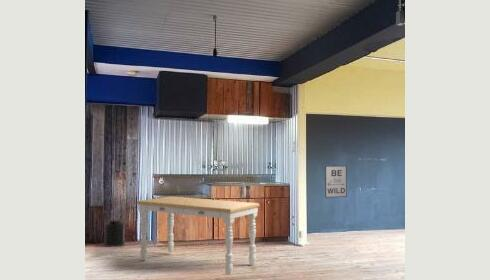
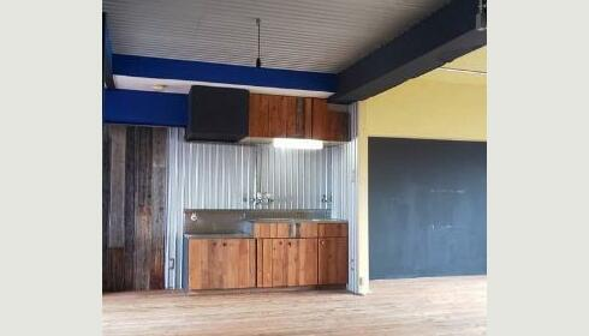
- trash can (114, 229)
- wall art (336, 181)
- dining table (196, 215)
